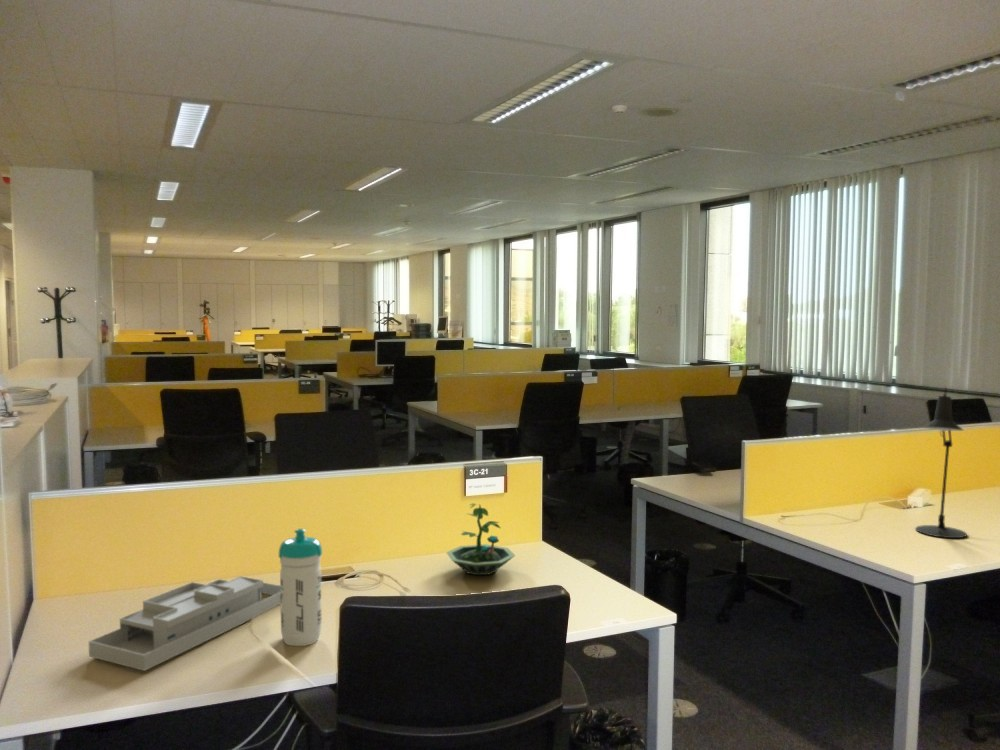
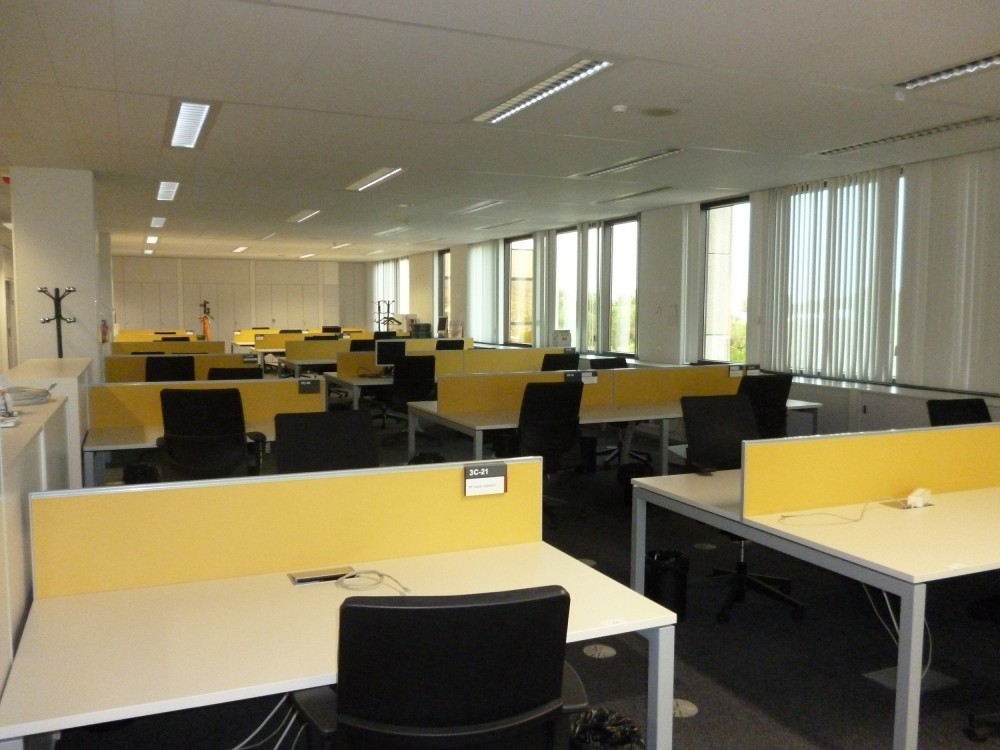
- desk lamp (945, 459)
- water bottle (300, 584)
- desk organizer (199, 608)
- terrarium (480, 517)
